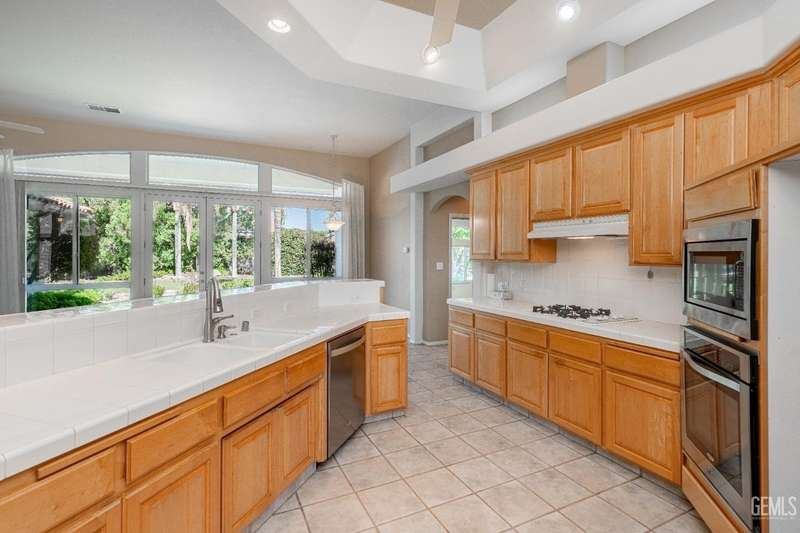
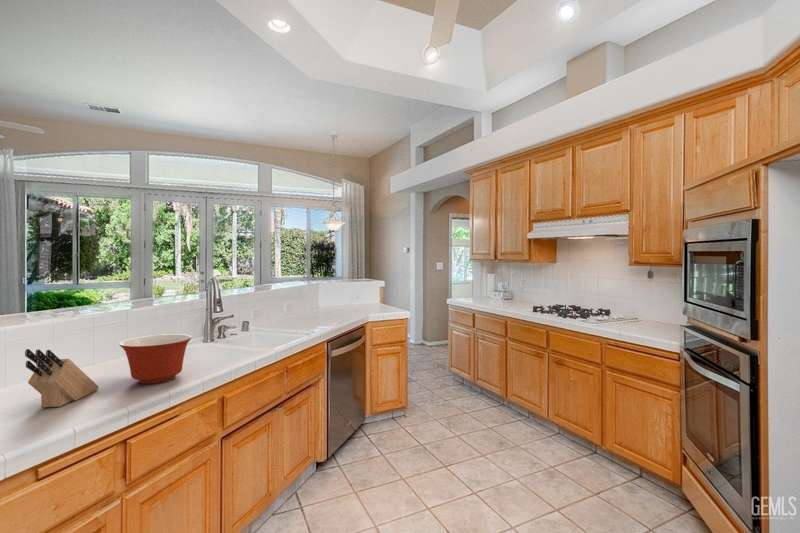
+ knife block (61, 371)
+ mixing bowl (157, 359)
